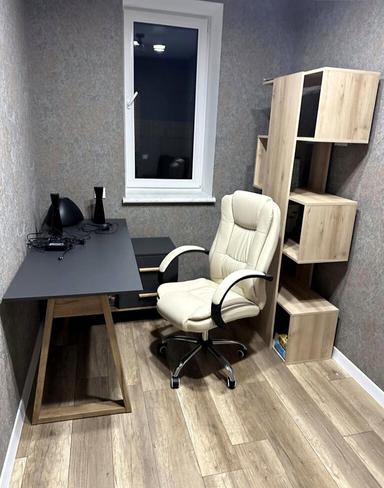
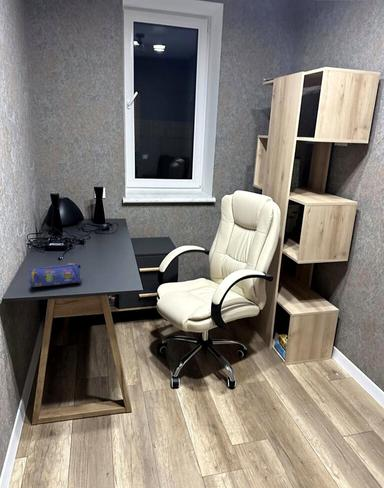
+ pencil case (55, 274)
